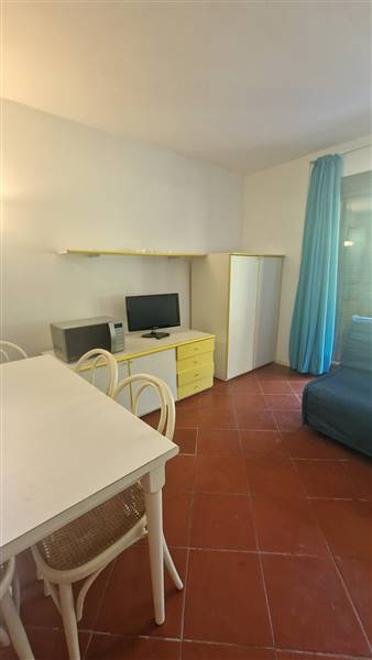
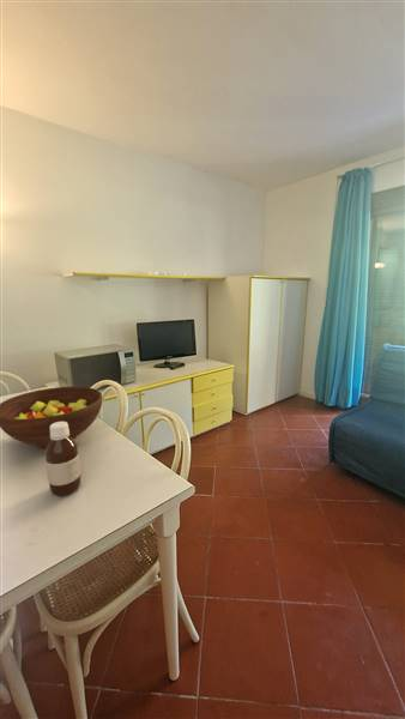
+ bottle (62, 457)
+ fruit bowl (54, 421)
